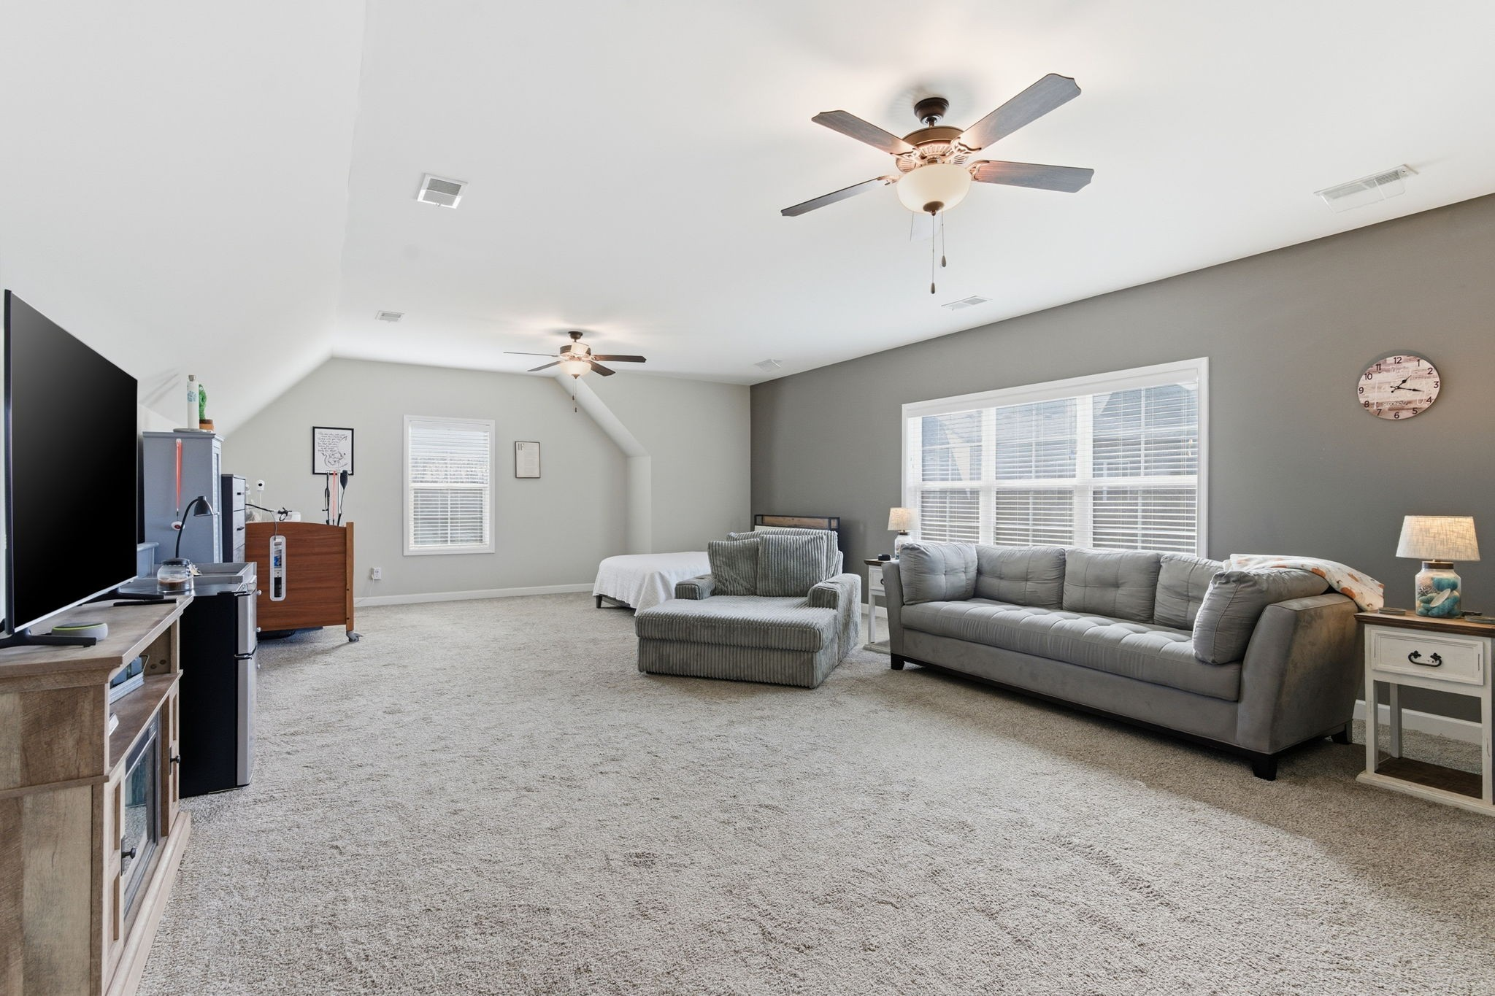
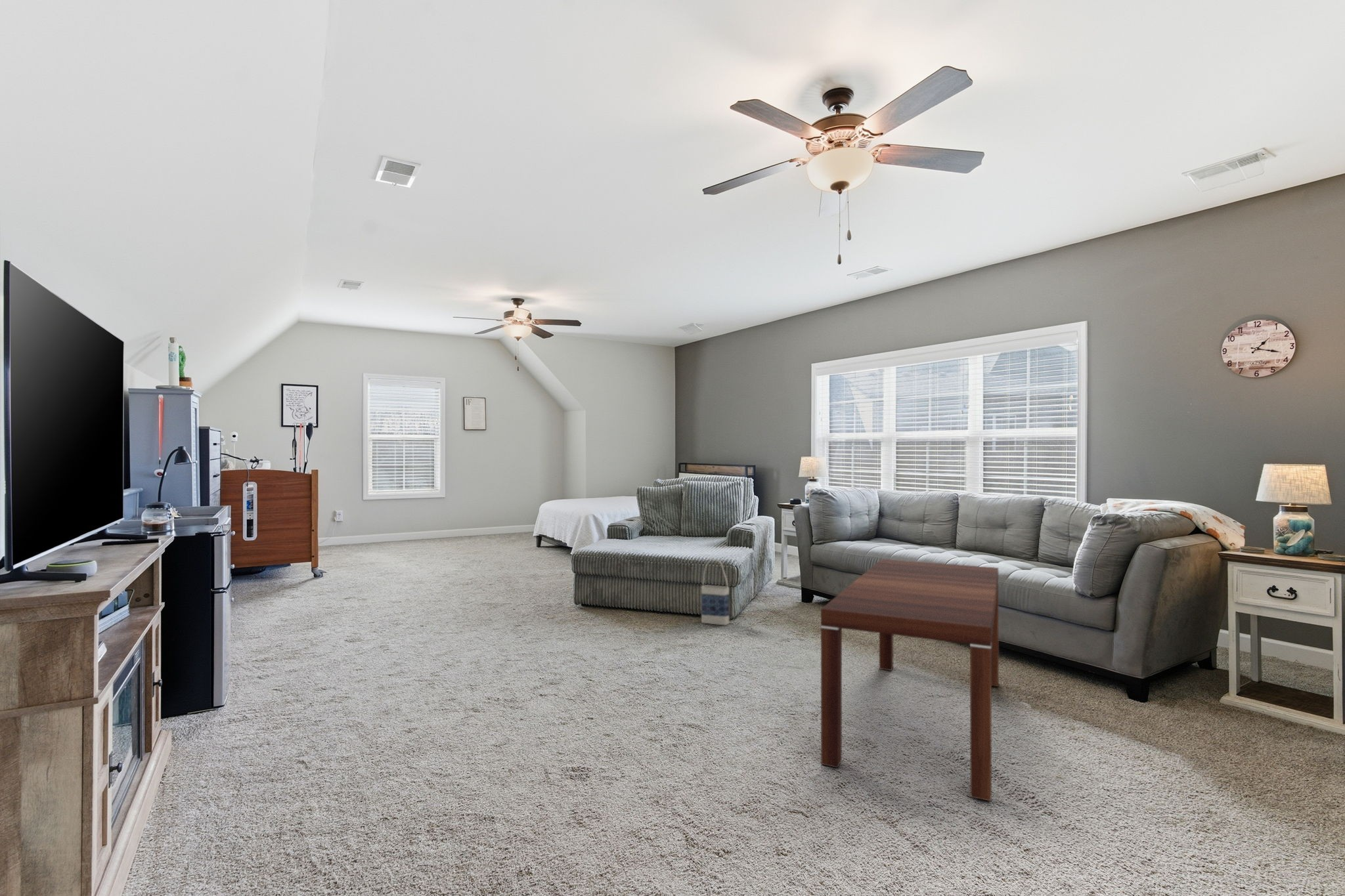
+ bag (715, 591)
+ coffee table (923, 638)
